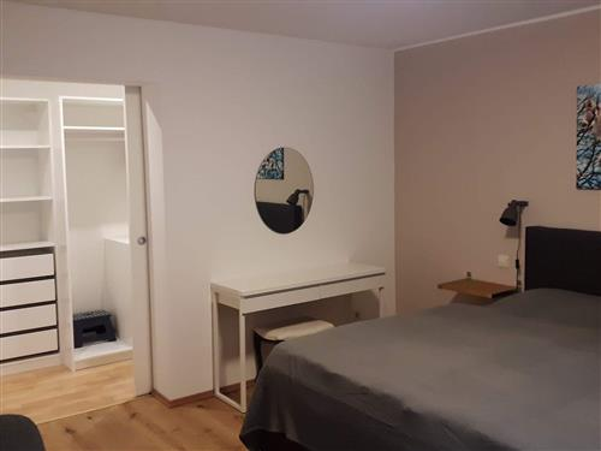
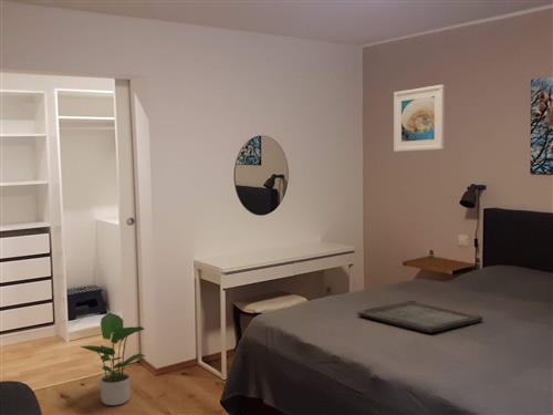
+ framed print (417, 120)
+ potted plant (112, 361)
+ serving tray (418, 315)
